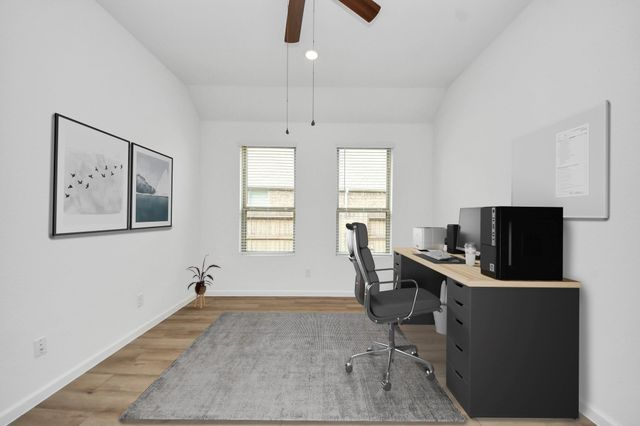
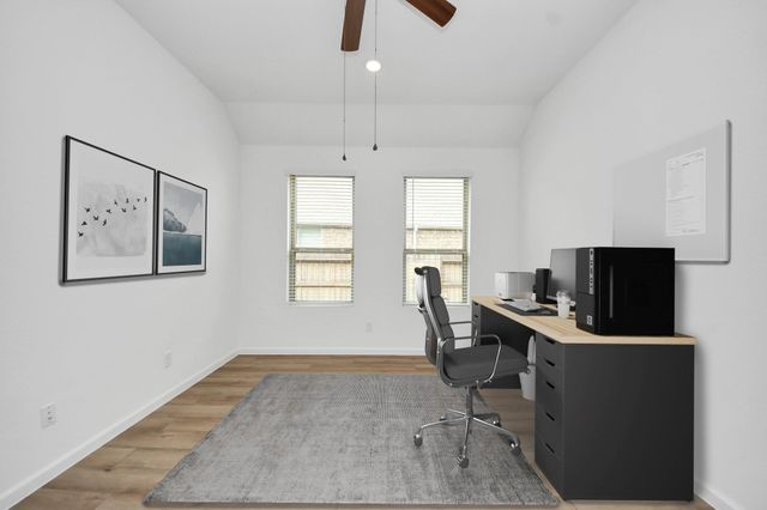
- house plant (201, 281)
